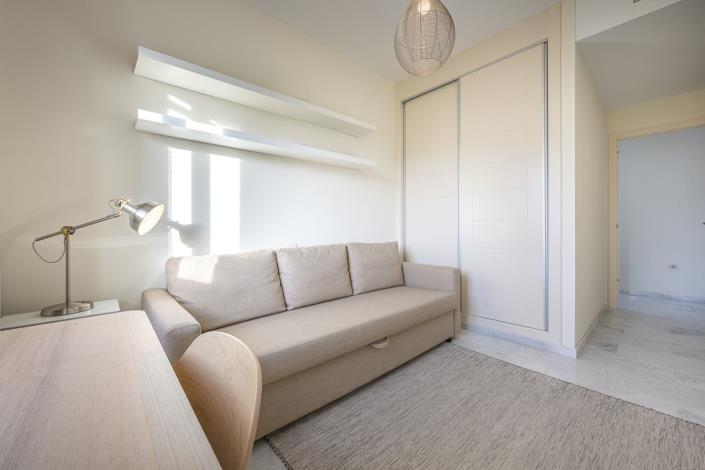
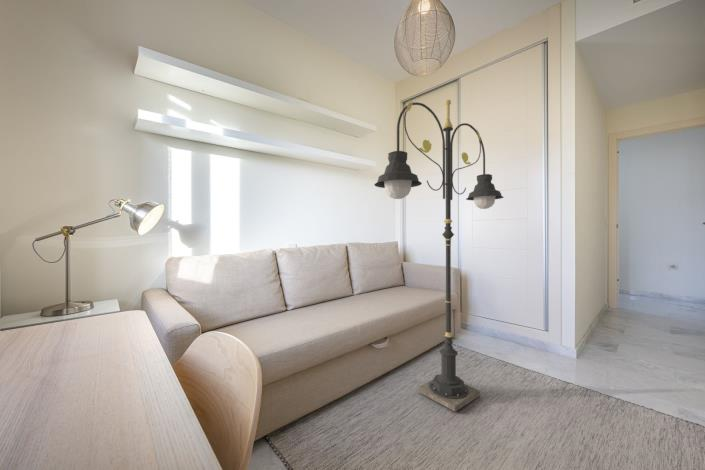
+ floor lamp (448, 246)
